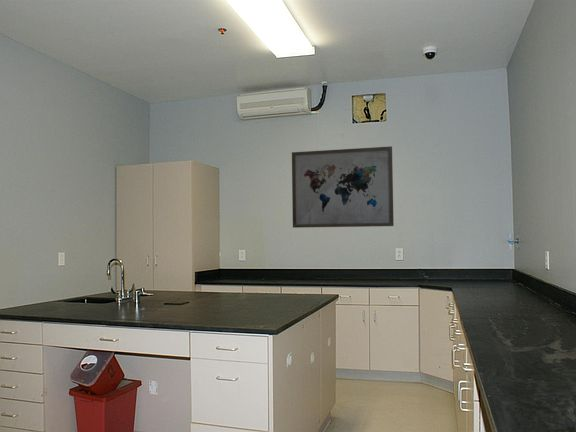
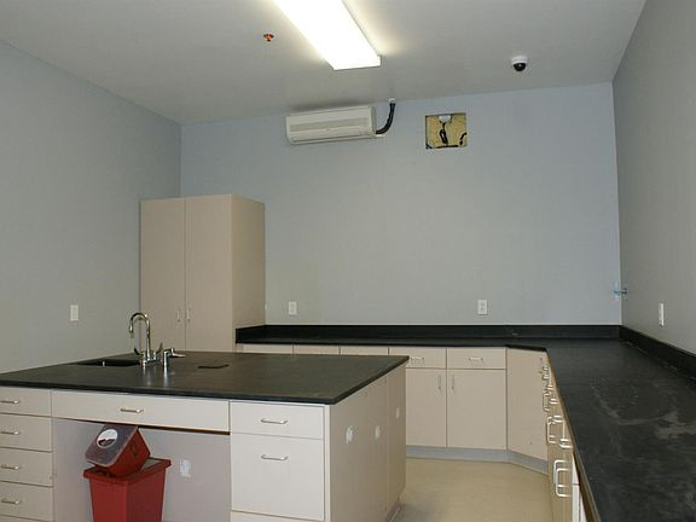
- wall art (341, 188)
